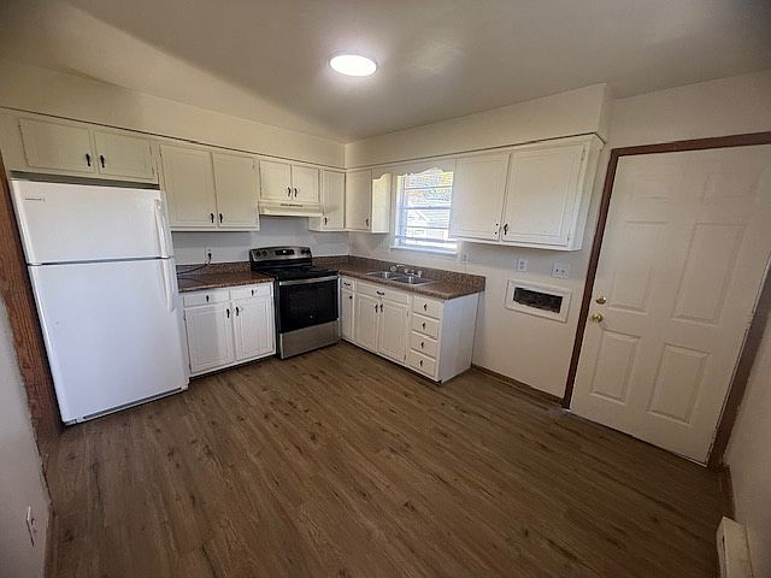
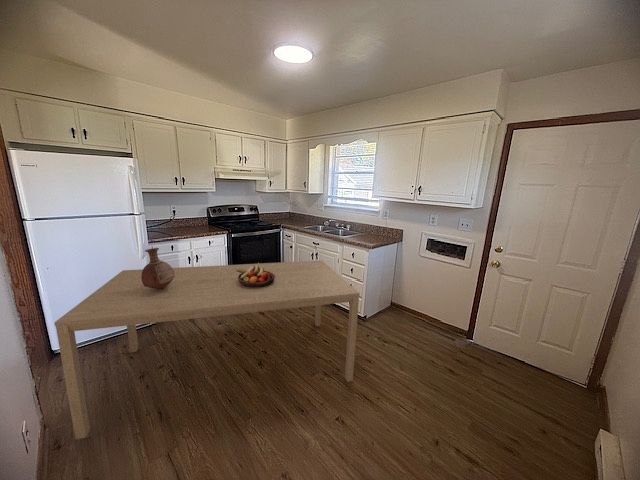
+ fruit bowl (256, 274)
+ vase (157, 268)
+ dining table (230, 314)
